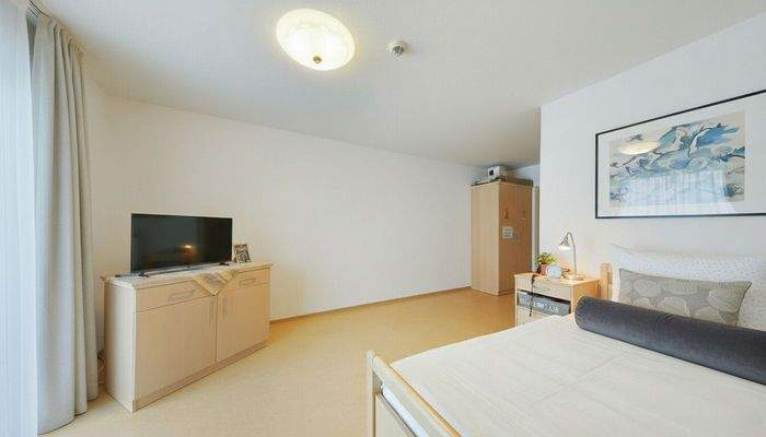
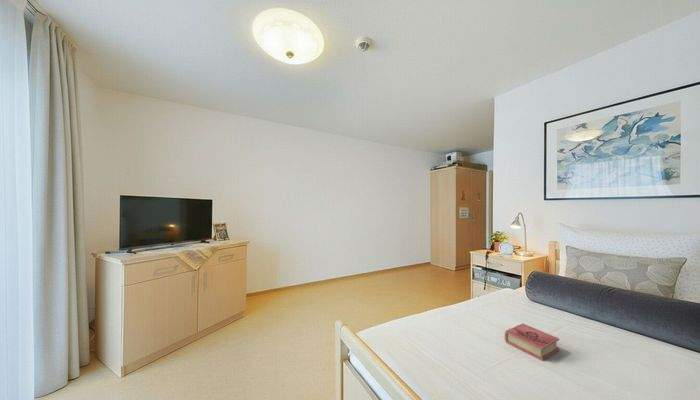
+ book (530, 339)
